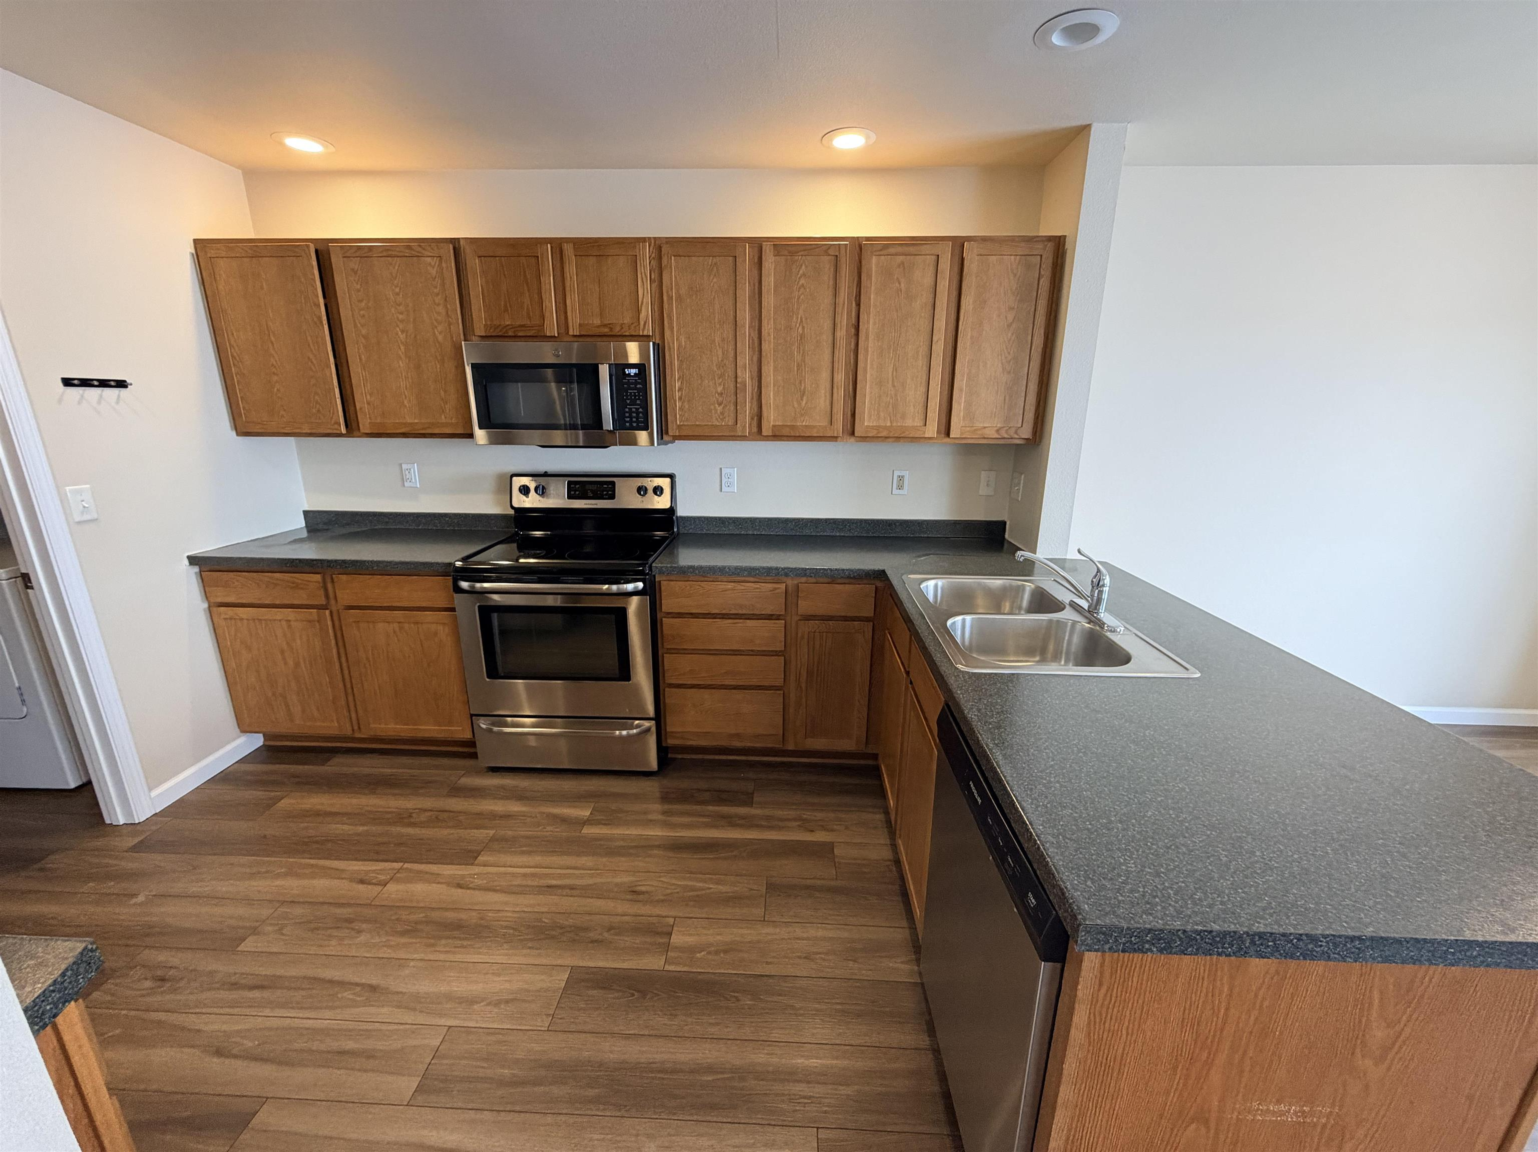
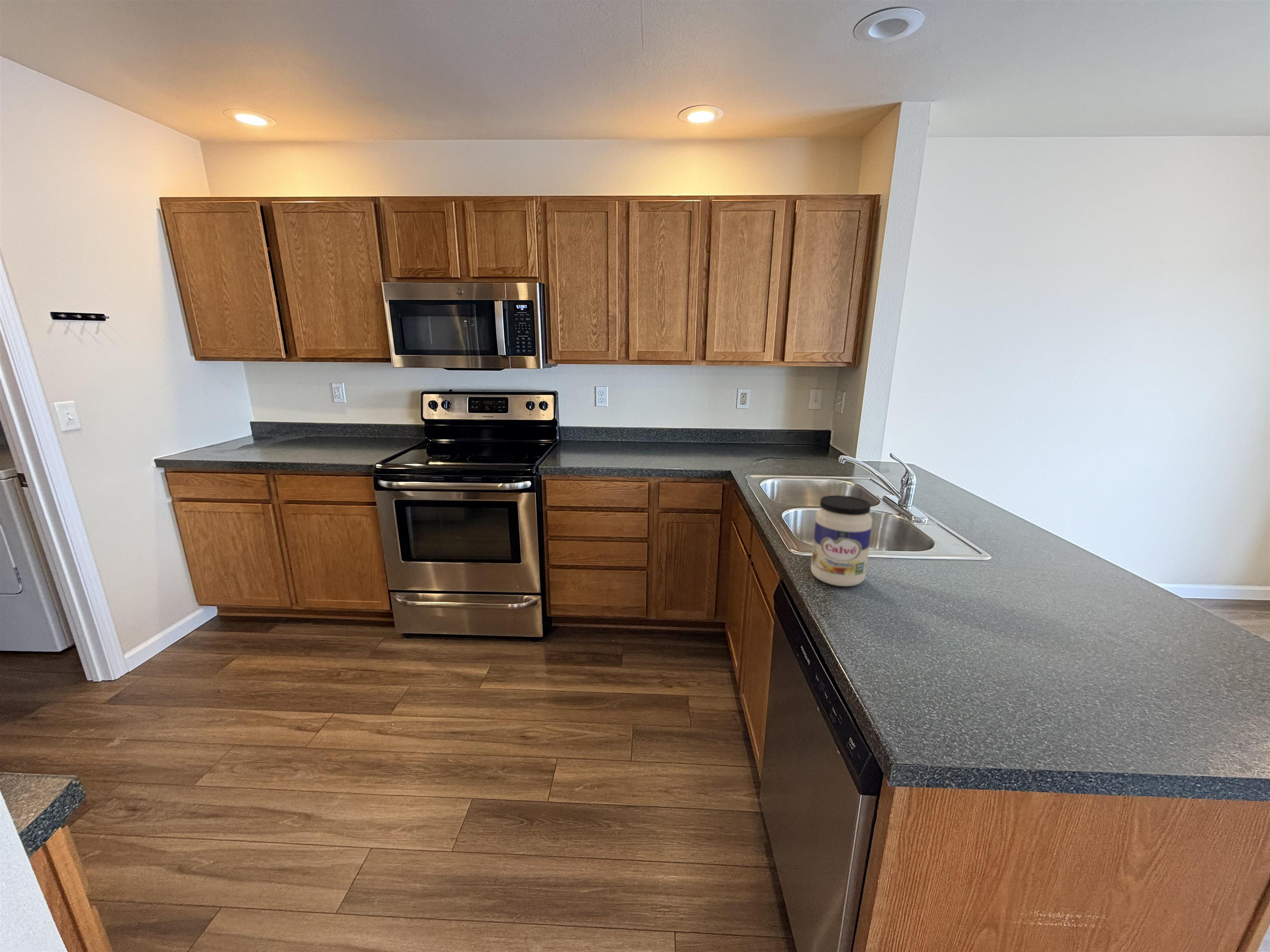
+ jar (841, 540)
